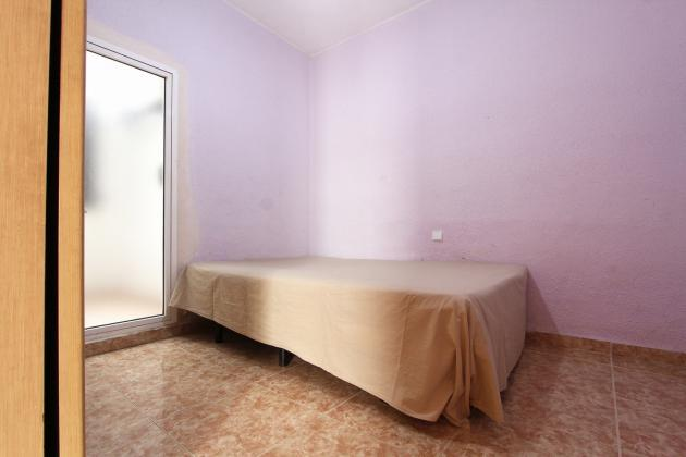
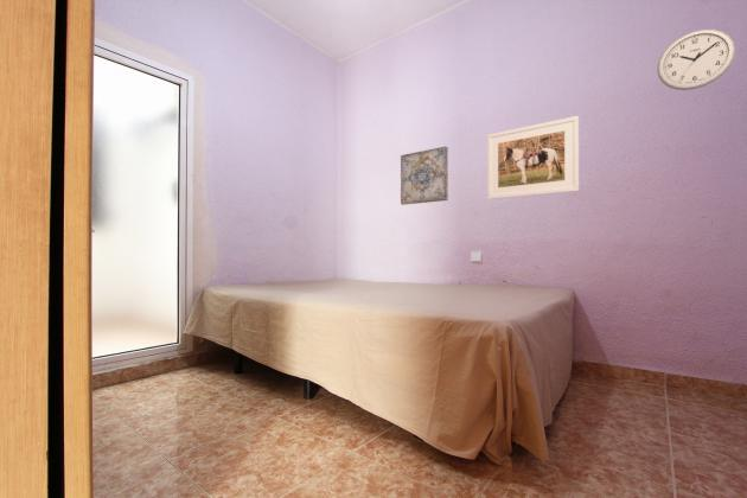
+ wall clock (694, 59)
+ wall art (423, 177)
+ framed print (529, 160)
